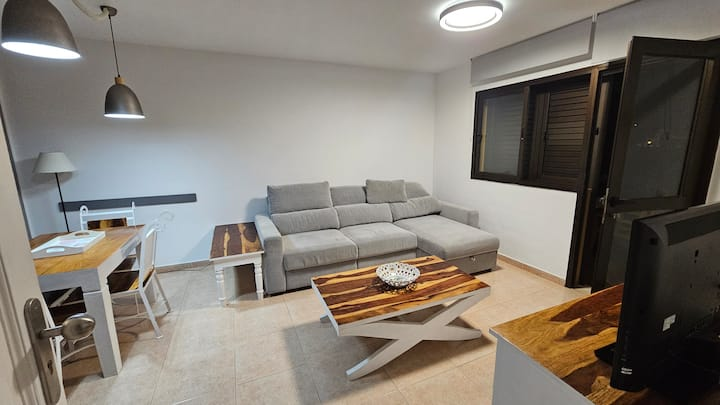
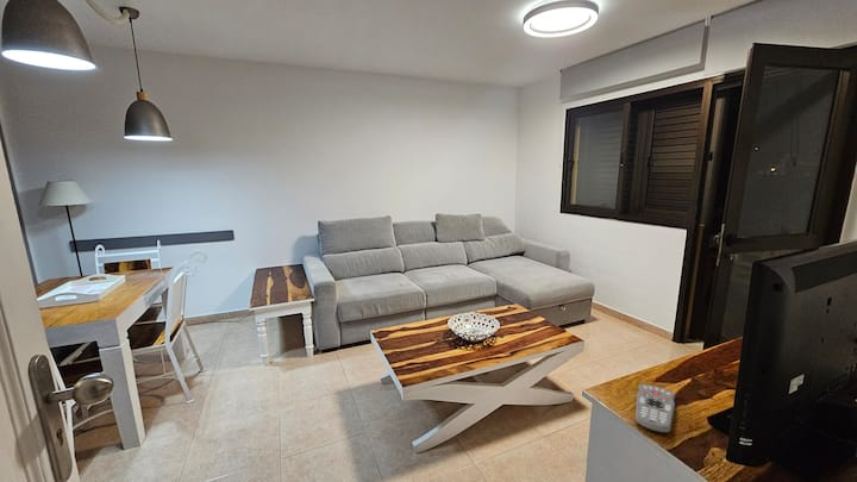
+ remote control (653, 407)
